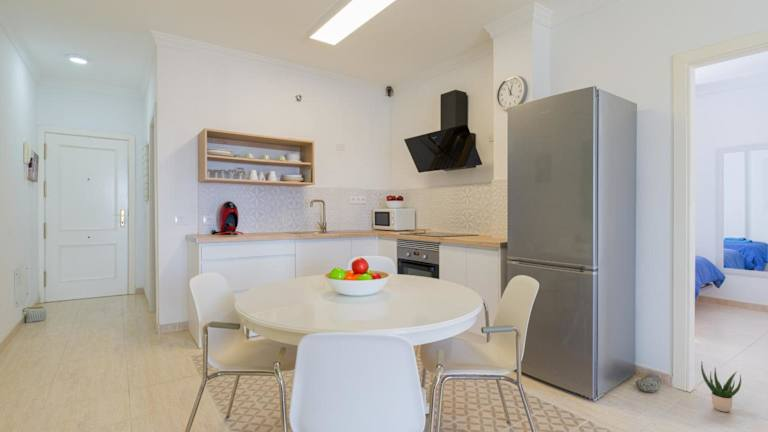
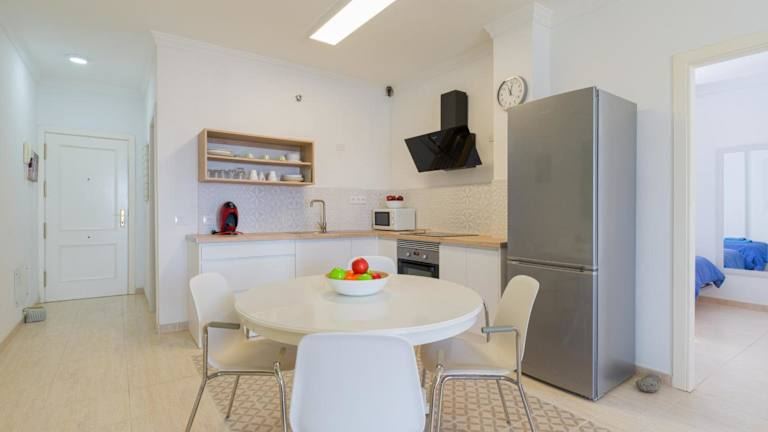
- potted plant (720, 386)
